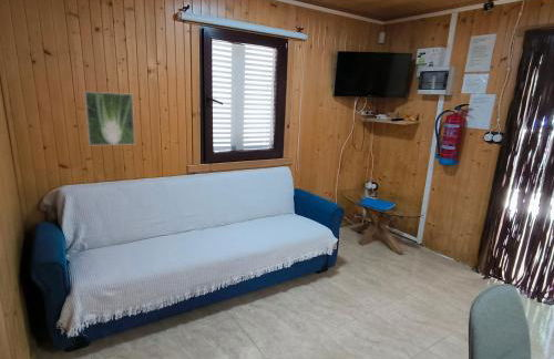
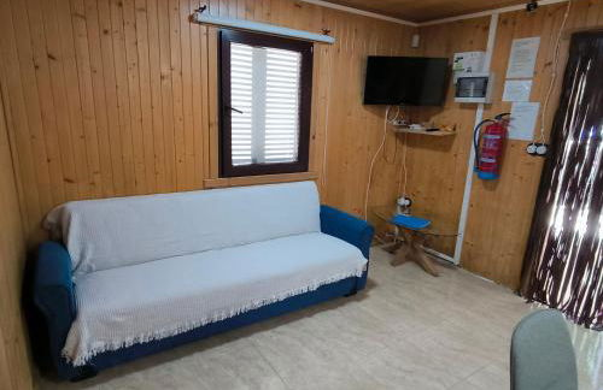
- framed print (111, 119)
